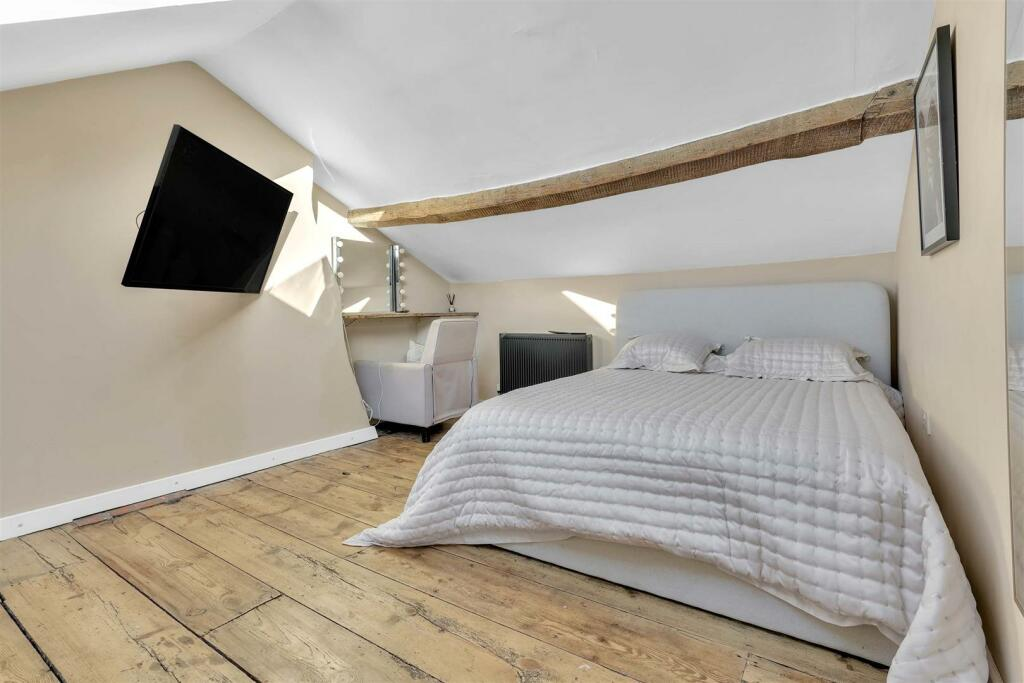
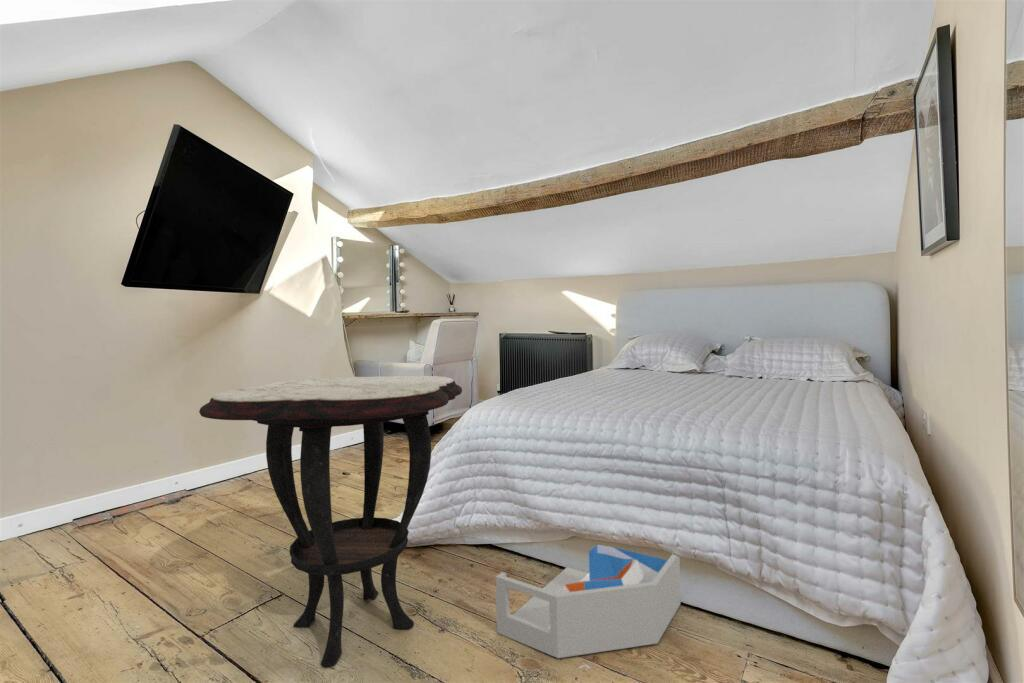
+ side table (363, 508)
+ storage bin (592, 590)
